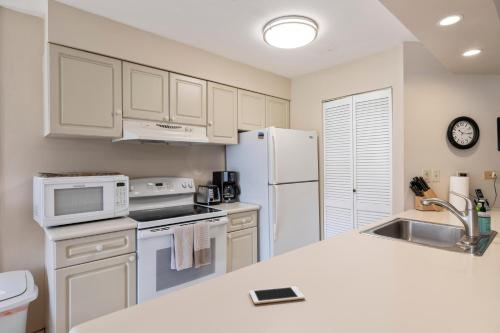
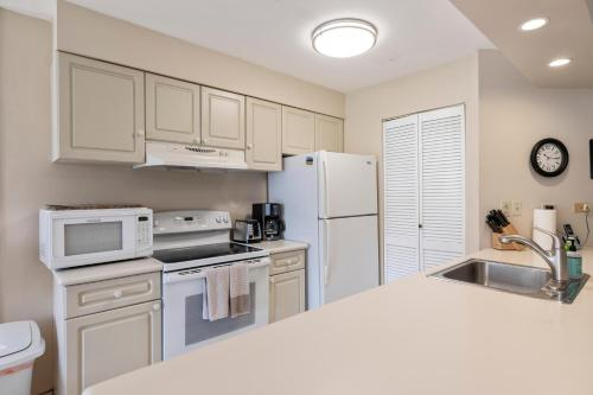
- cell phone (276, 294)
